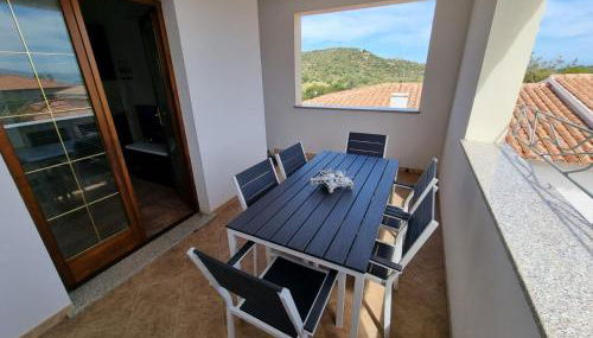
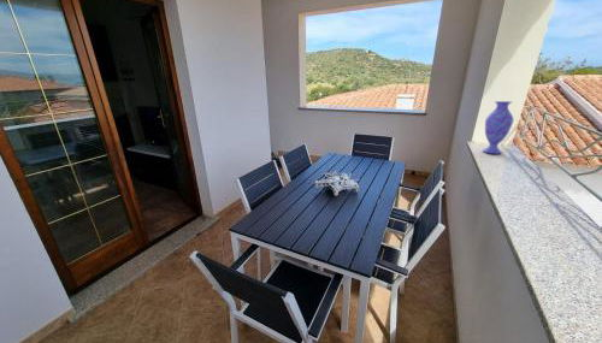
+ vase (497, 128)
